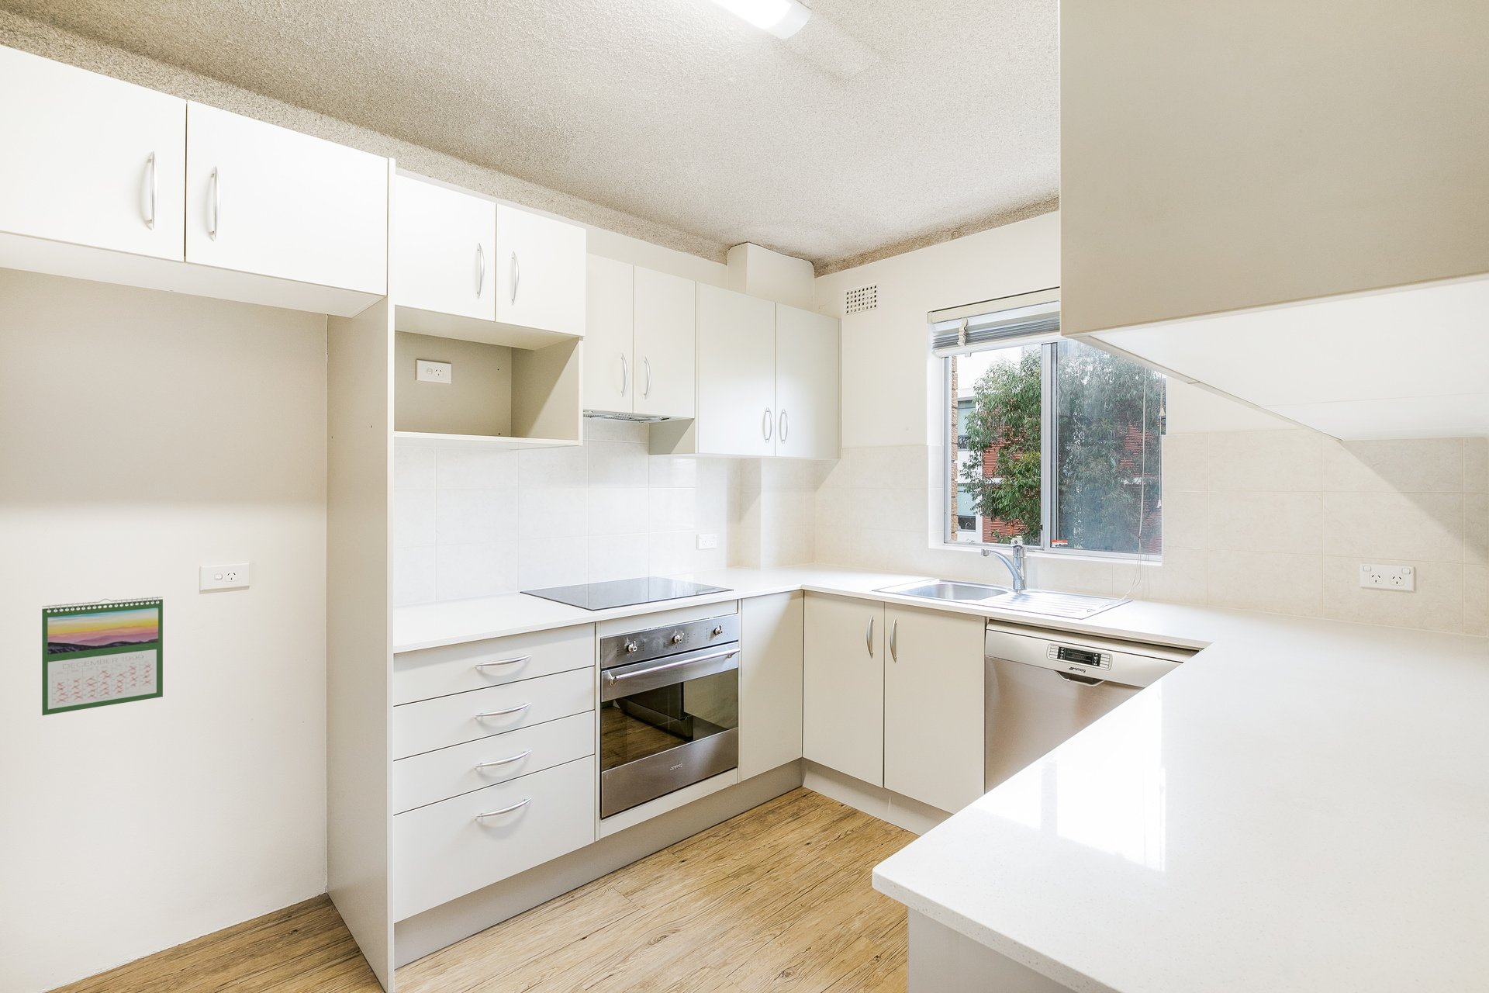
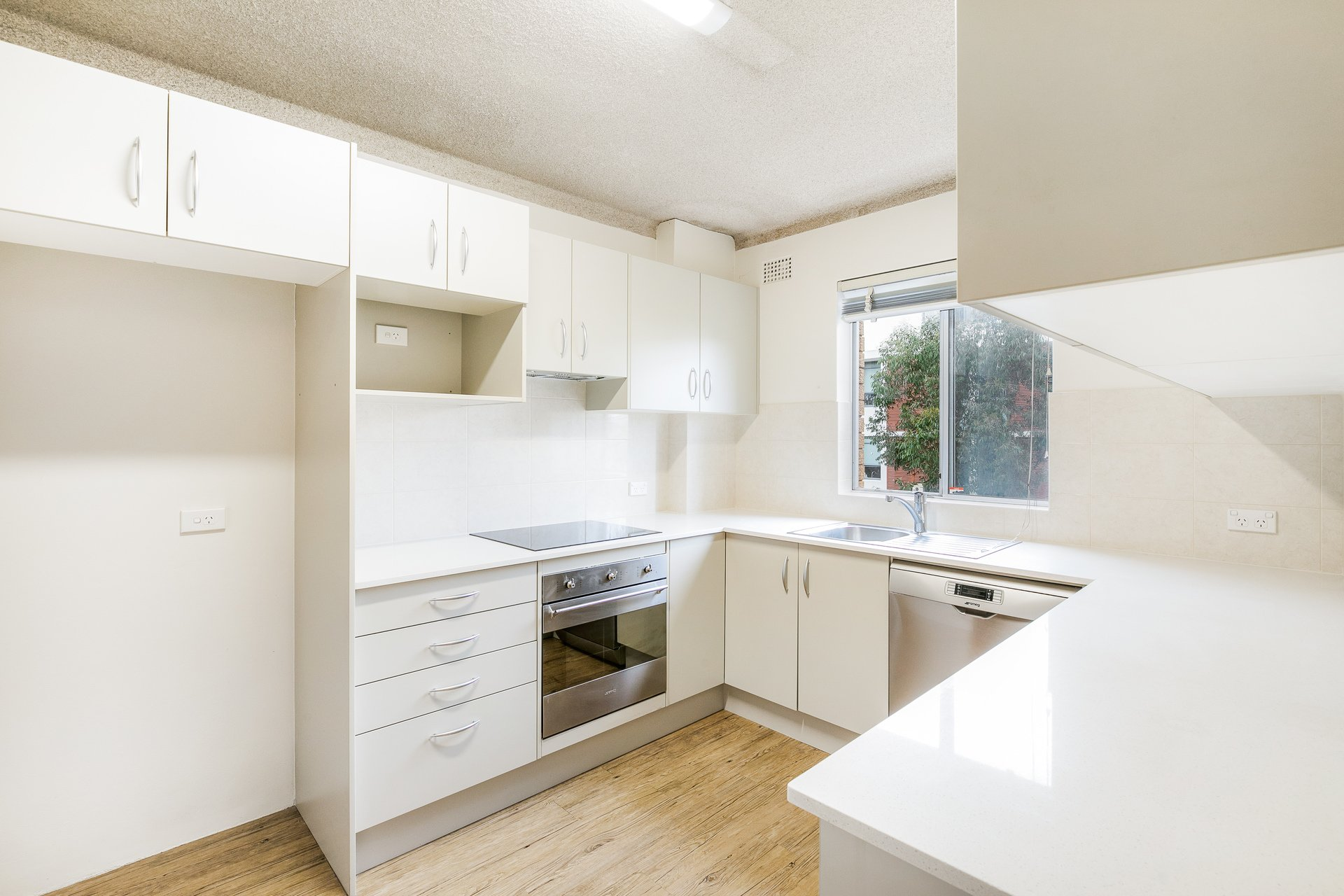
- calendar (104, 652)
